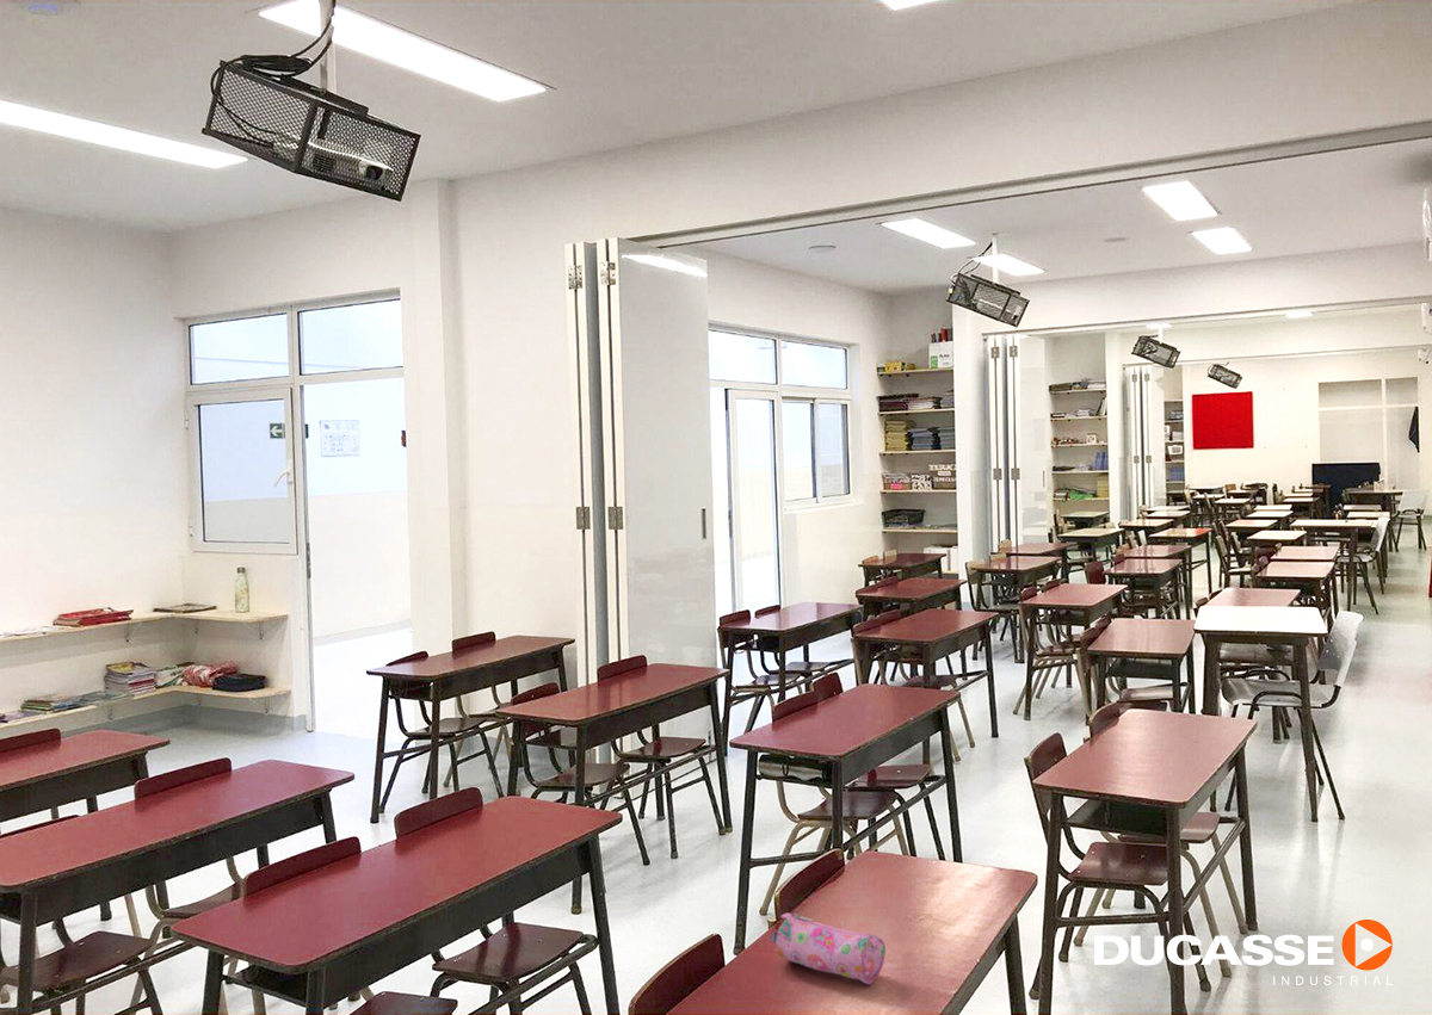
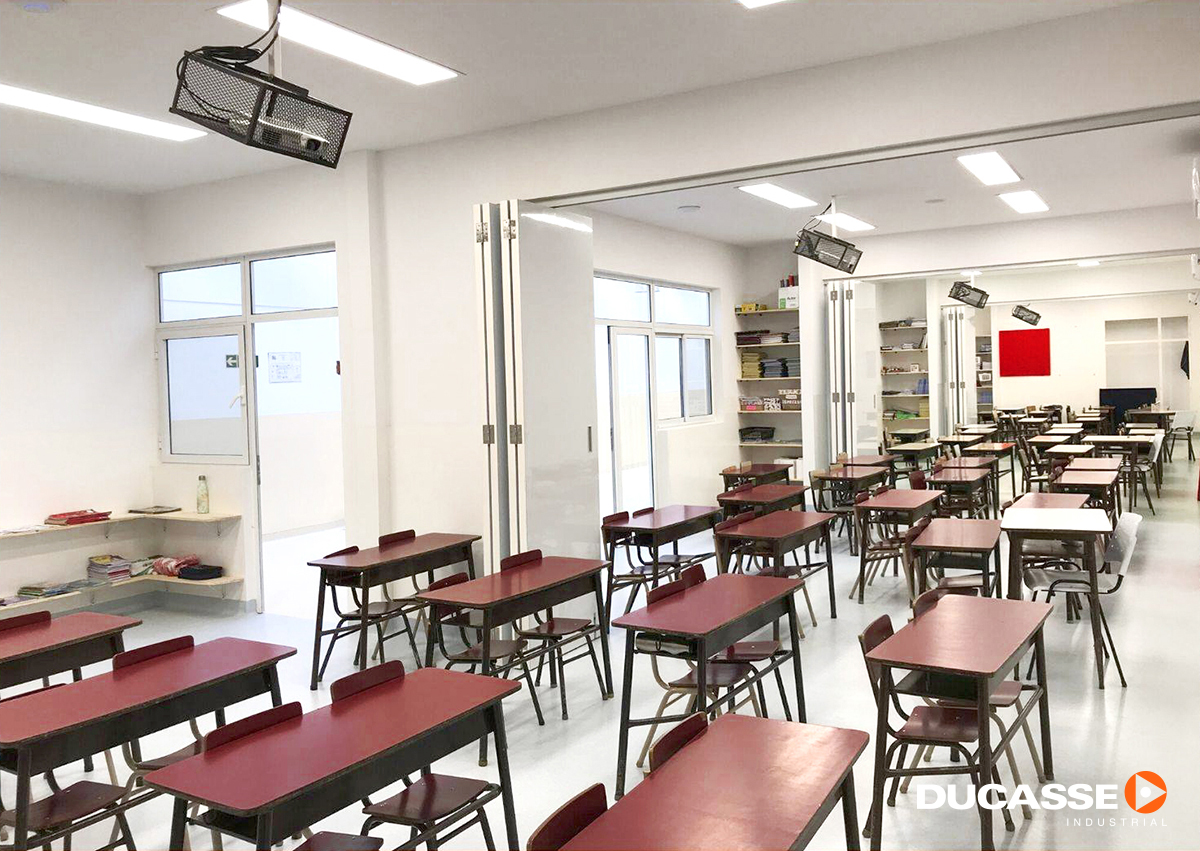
- pencil case (827, 946)
